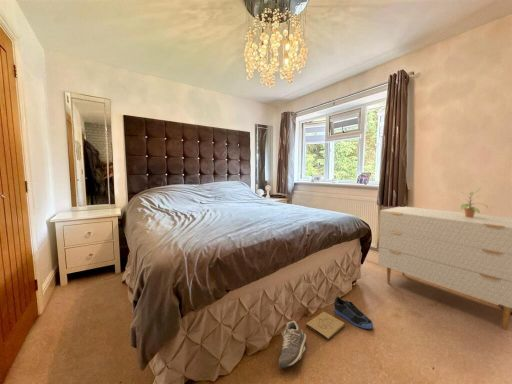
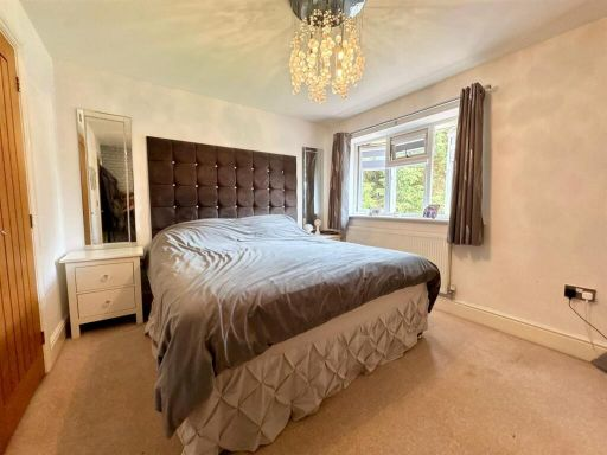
- dresser (445, 256)
- shoe (291, 343)
- box (325, 324)
- potted plant (474, 203)
- sneaker (352, 311)
